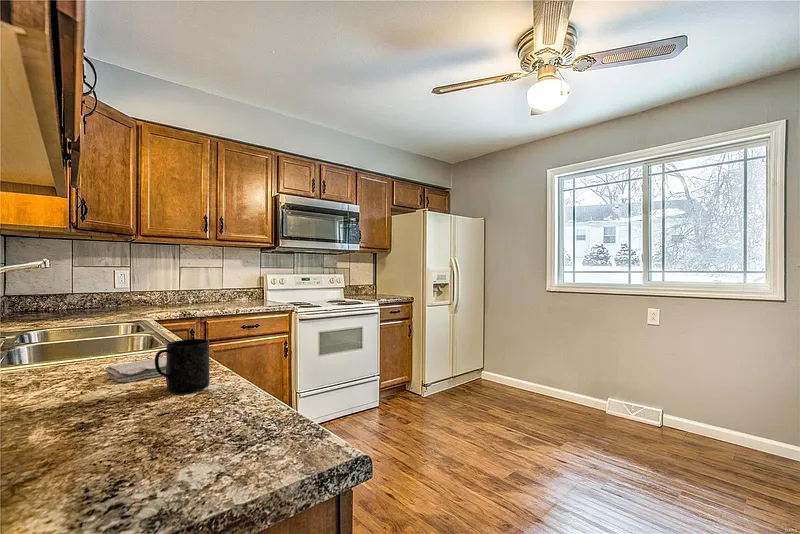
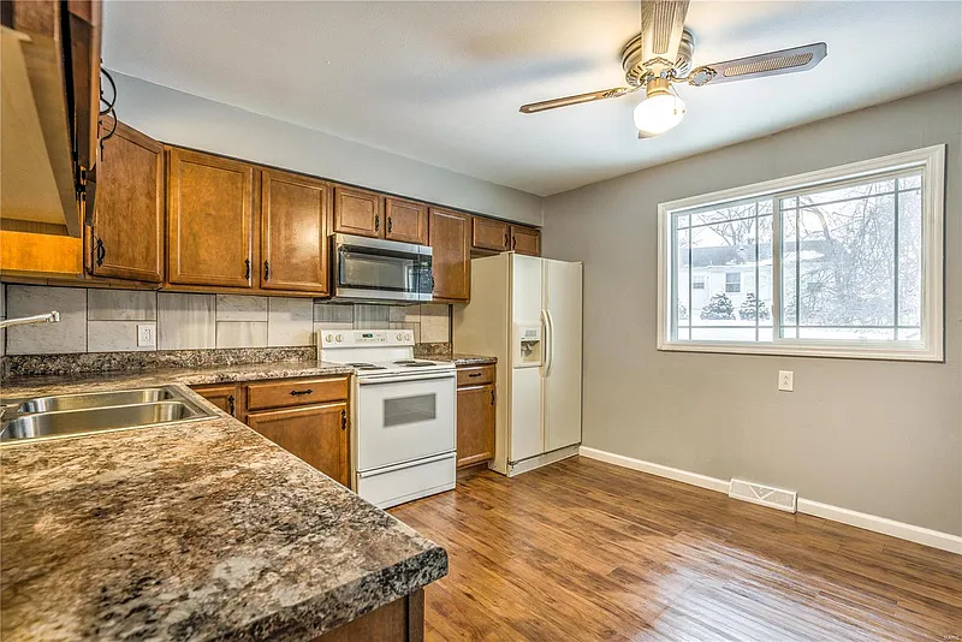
- washcloth (149, 367)
- mug (182, 366)
